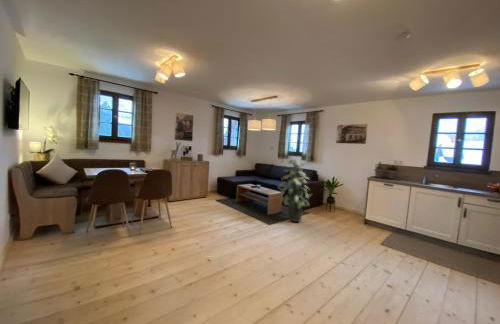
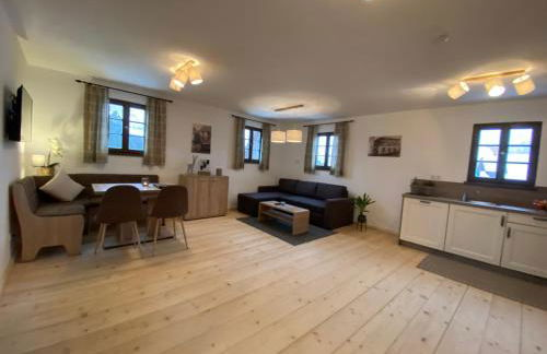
- indoor plant (294, 188)
